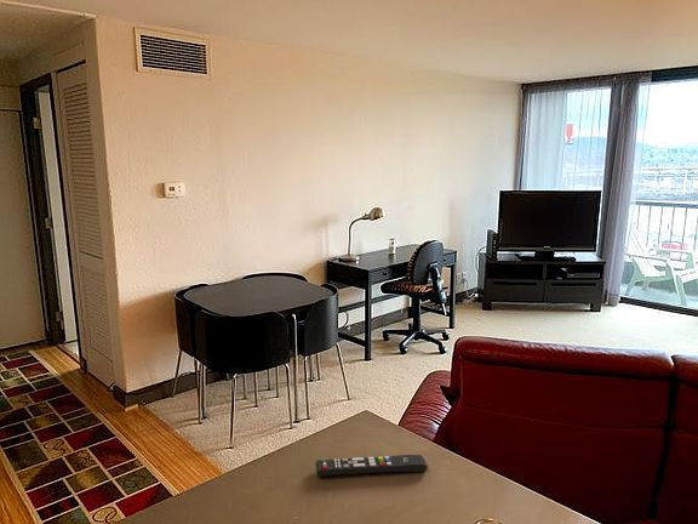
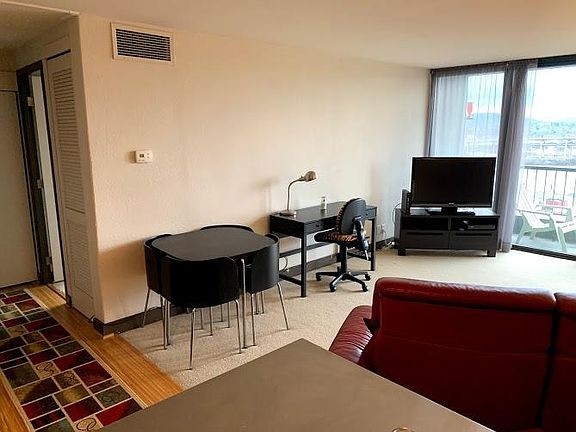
- remote control (371, 465)
